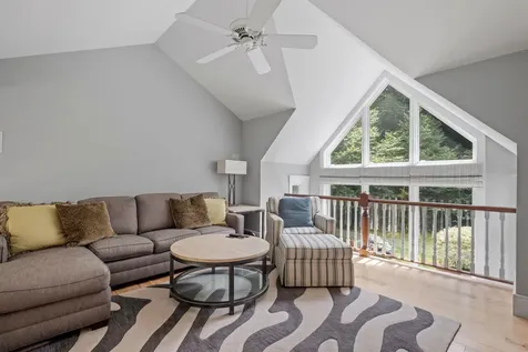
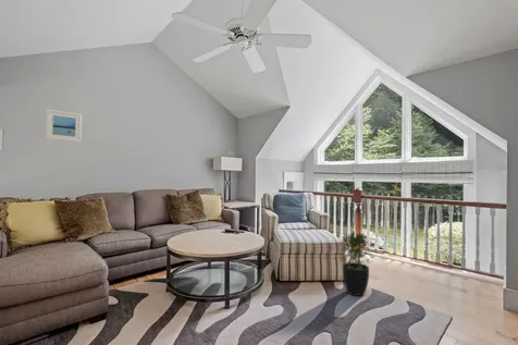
+ potted plant (353, 260)
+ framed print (64, 125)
